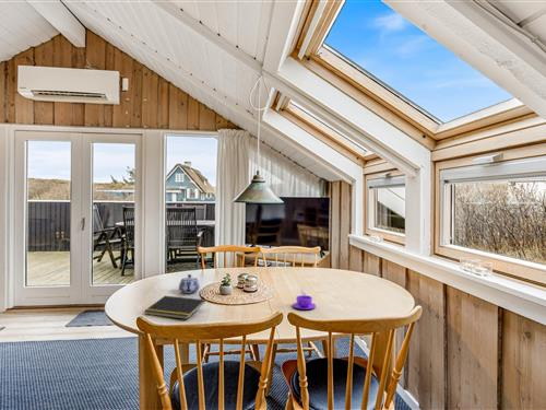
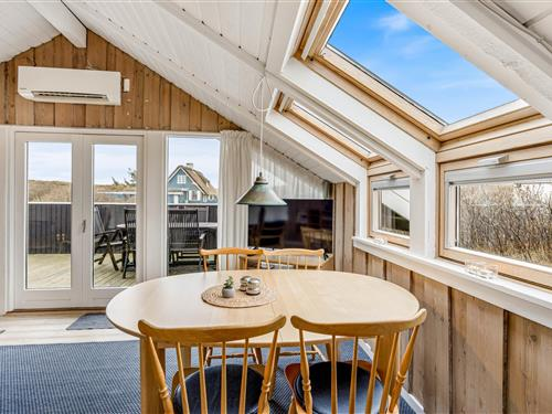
- coffee cup (304, 295)
- teapot (189, 282)
- notepad (175, 306)
